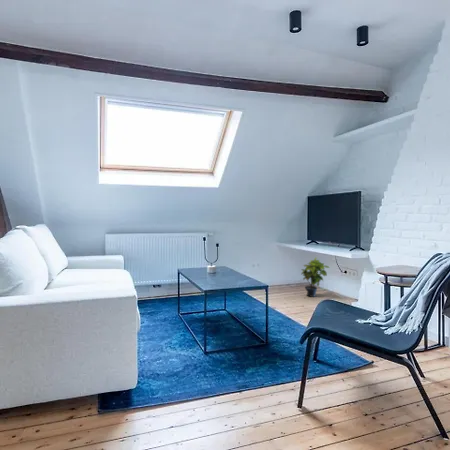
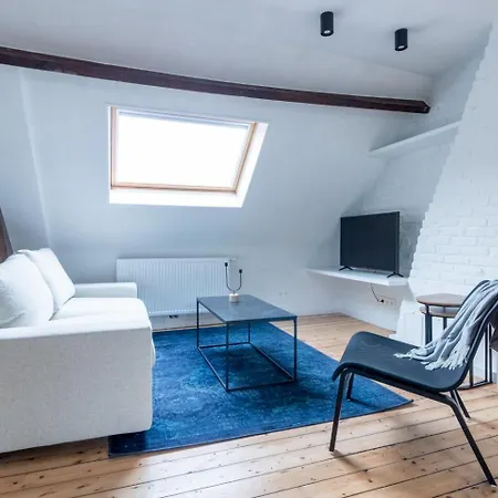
- potted plant (313, 276)
